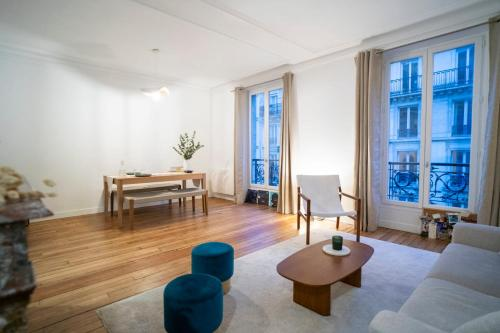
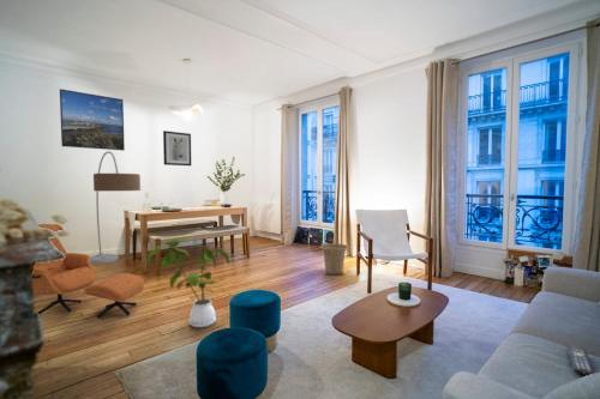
+ wall art (178, 149)
+ armchair (79, 267)
+ basket (334, 259)
+ house plant (186, 280)
+ remote control (578, 358)
+ floor lamp (97, 210)
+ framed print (94, 121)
